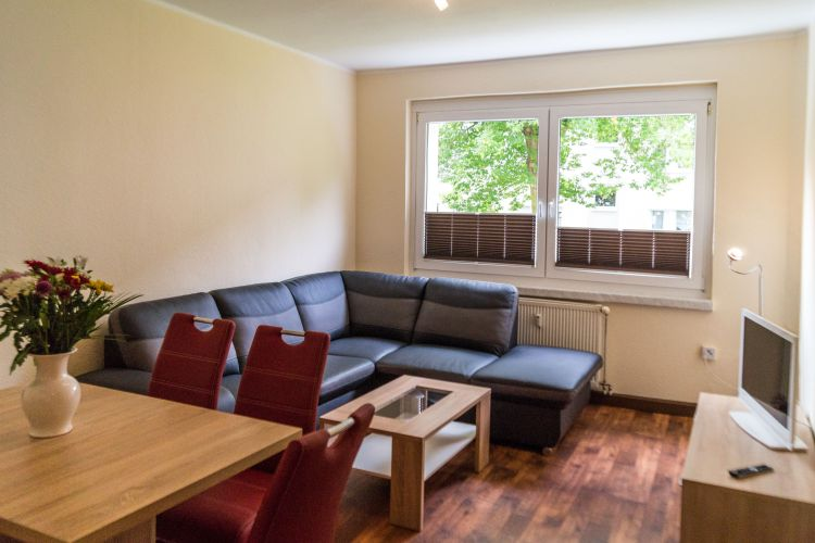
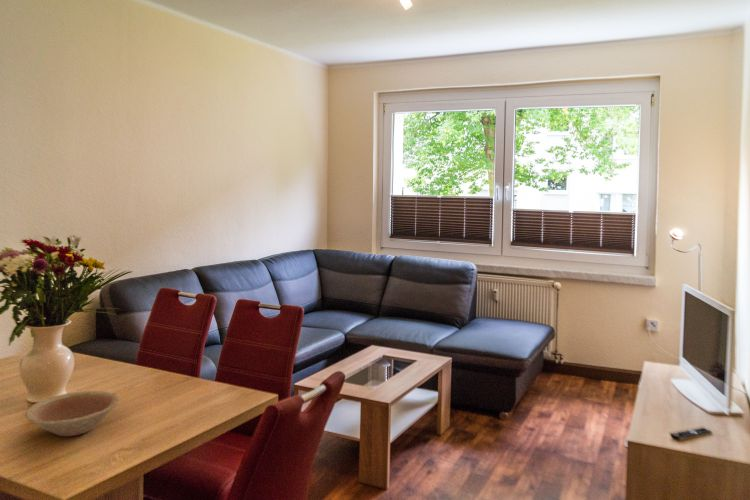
+ bowl (74, 416)
